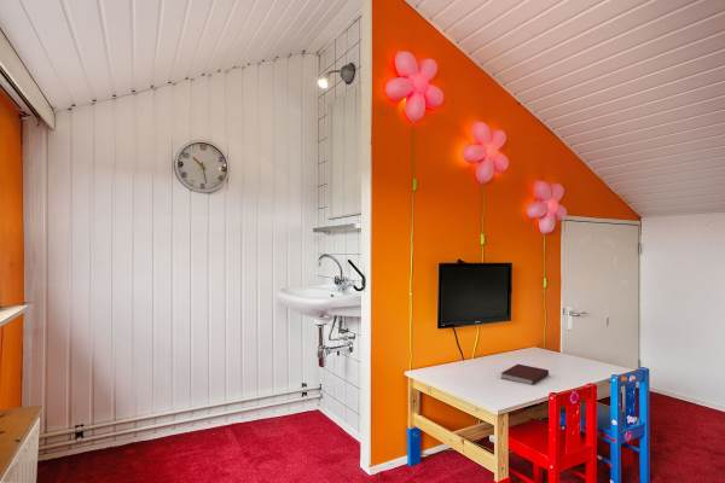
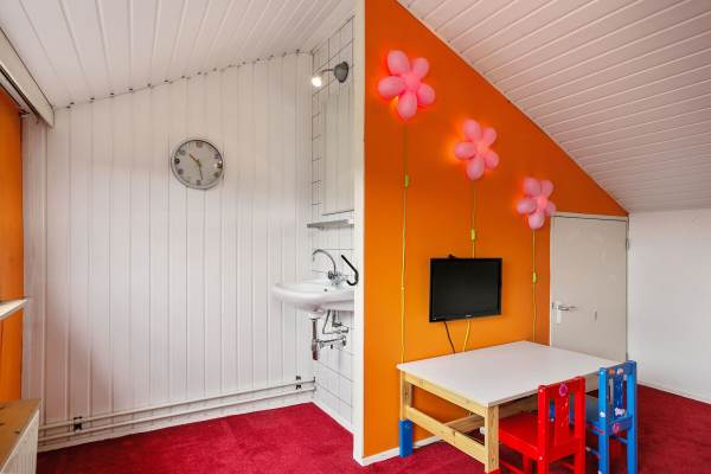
- notebook (524, 373)
